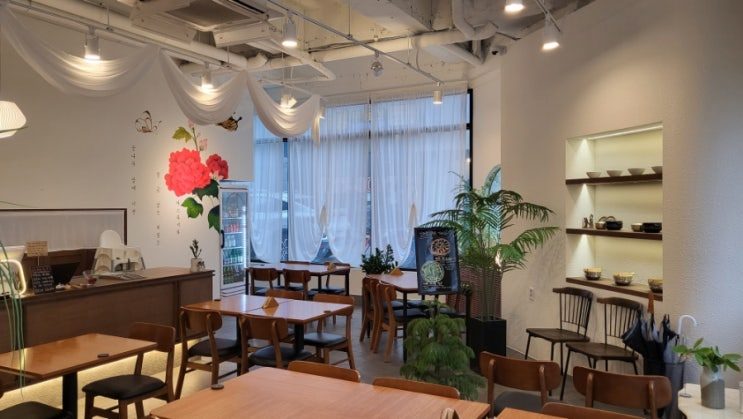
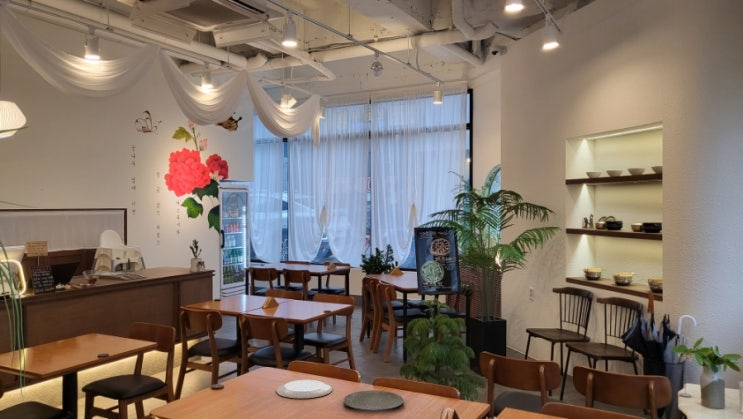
+ plate (304, 387)
+ plate (373, 401)
